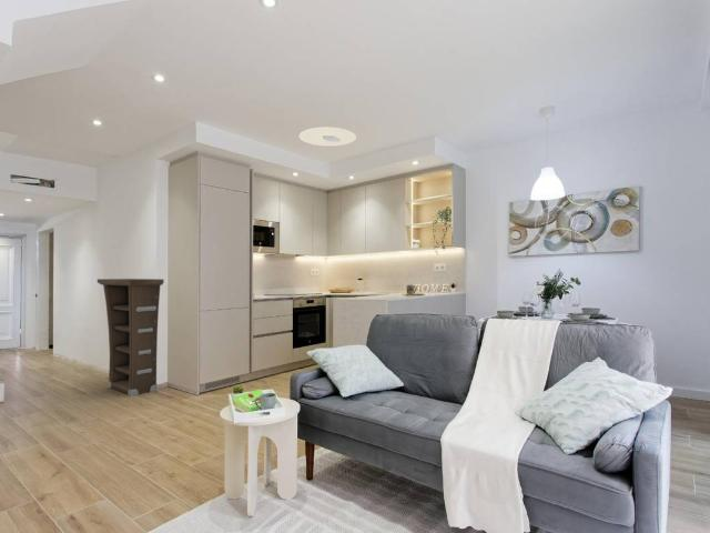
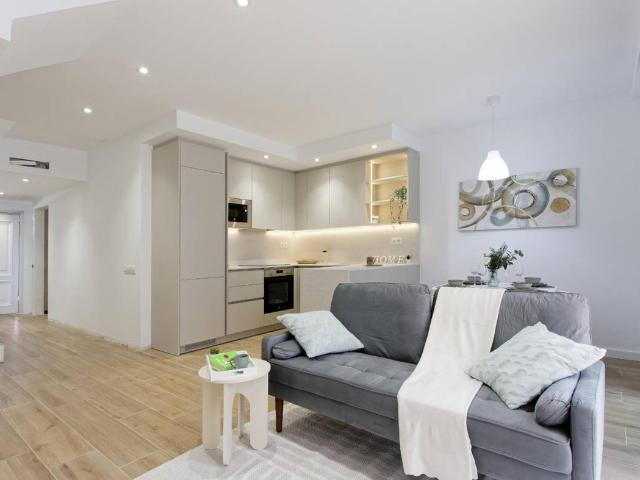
- cabinet (129, 334)
- ceiling light (327, 134)
